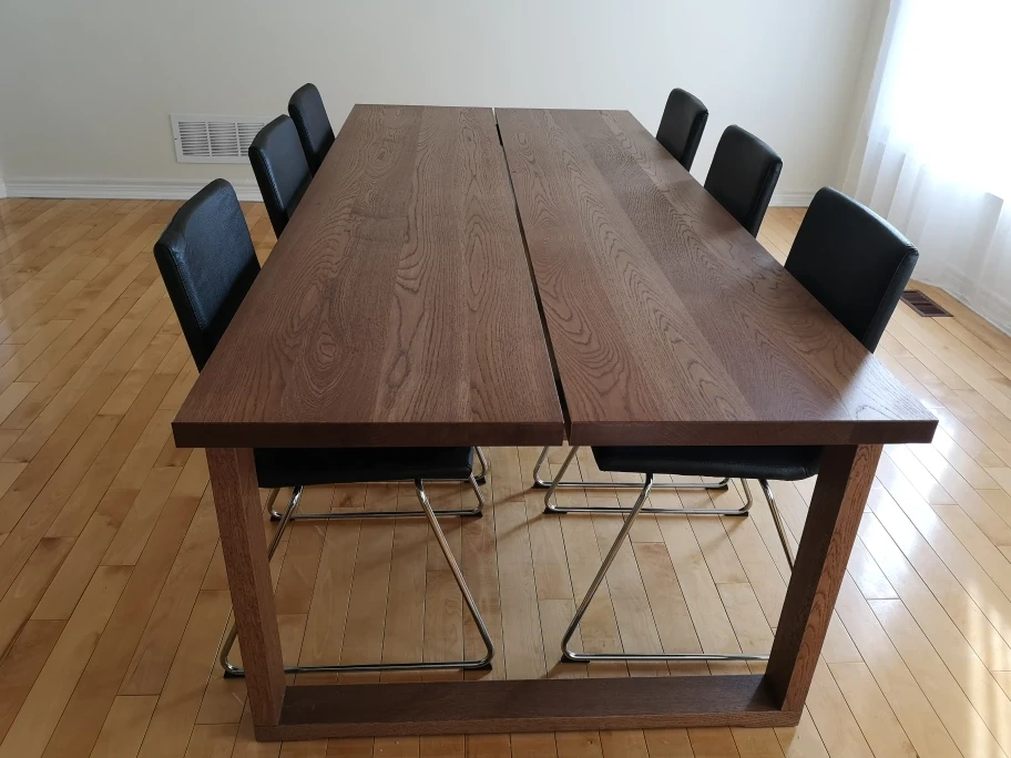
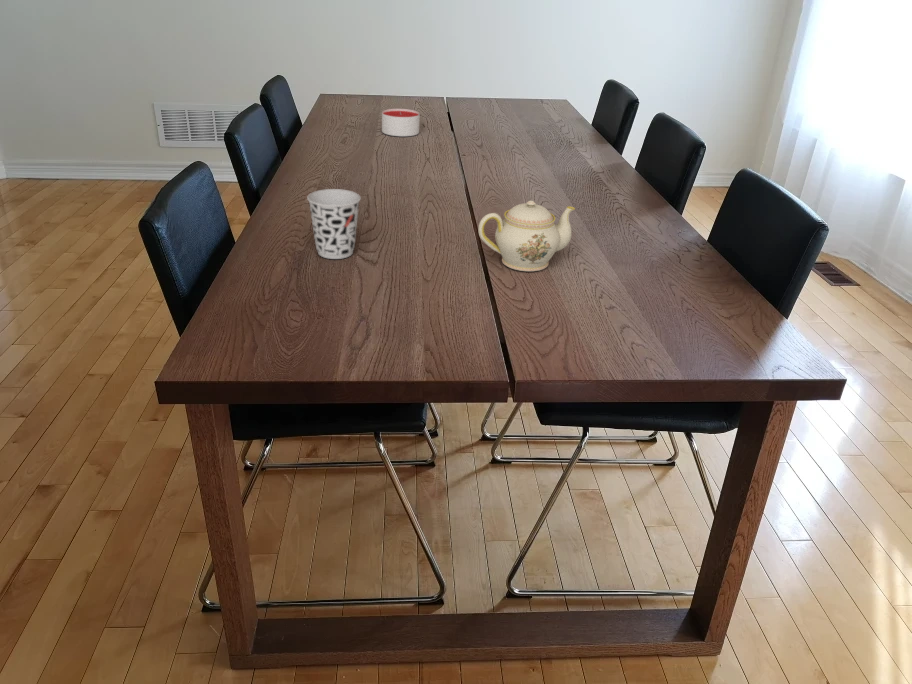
+ teapot (525, 232)
+ candle (400, 121)
+ cup (334, 225)
